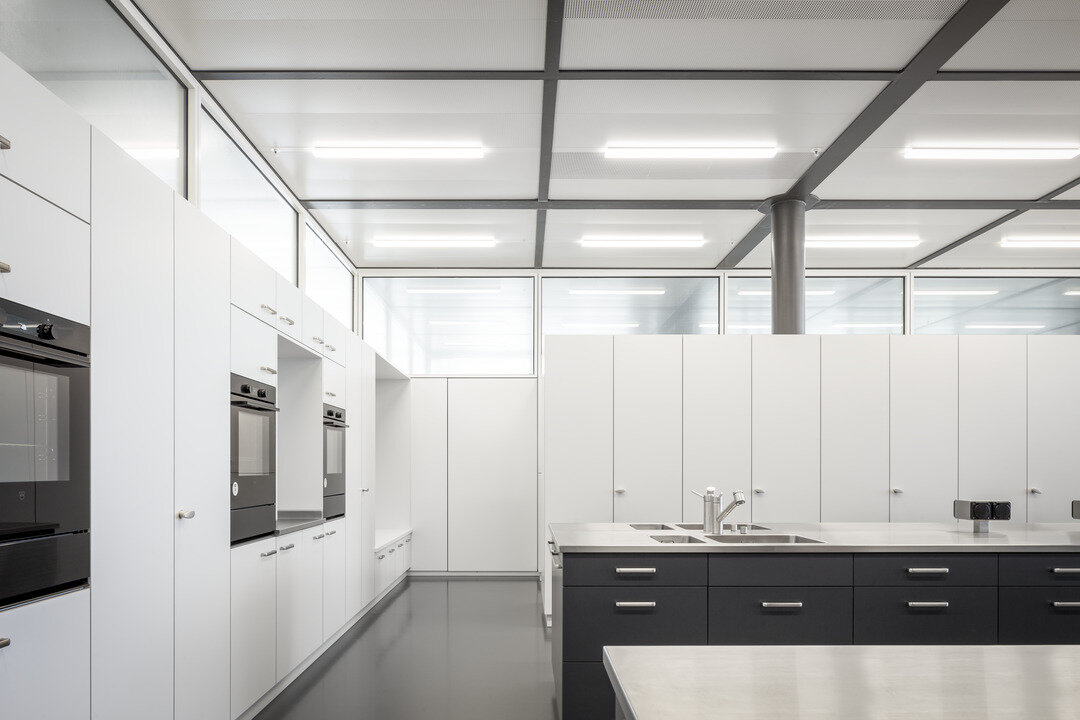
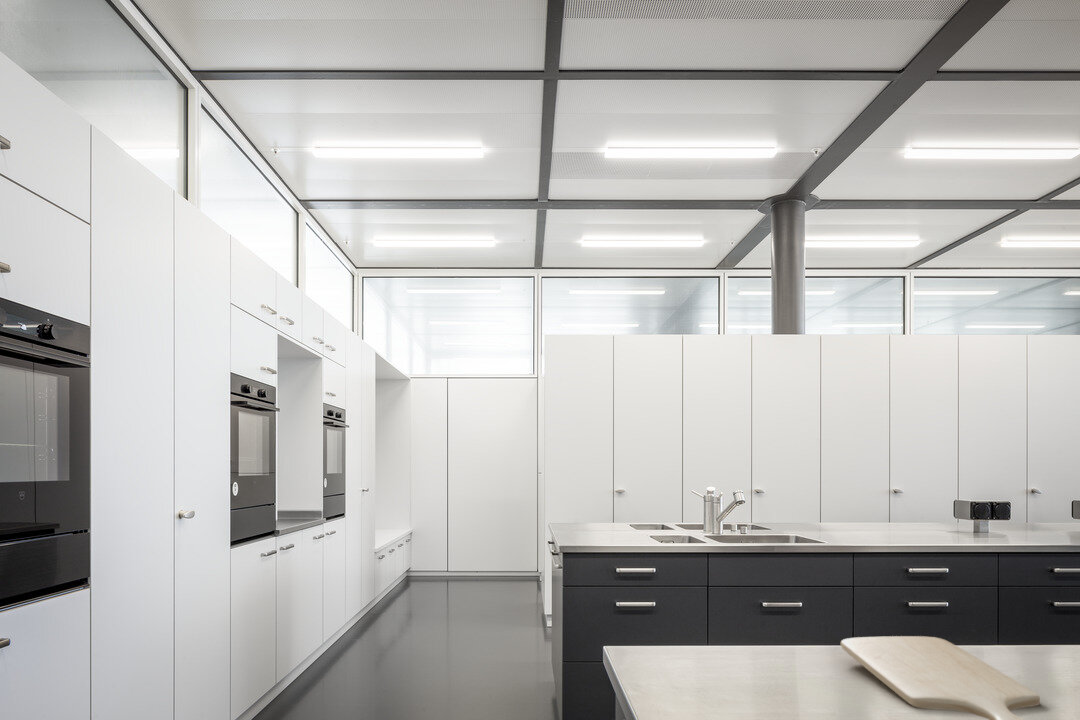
+ chopping board (949, 682)
